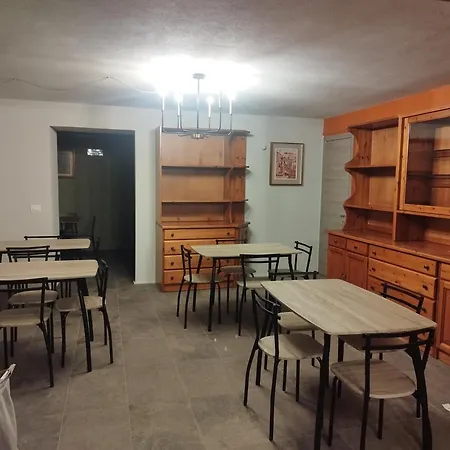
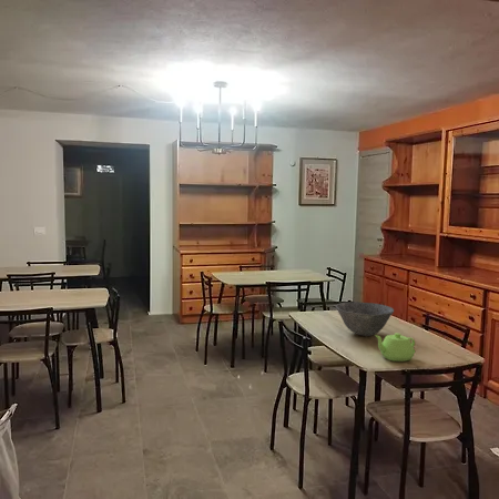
+ teapot (395, 346)
+ bowl (364, 320)
